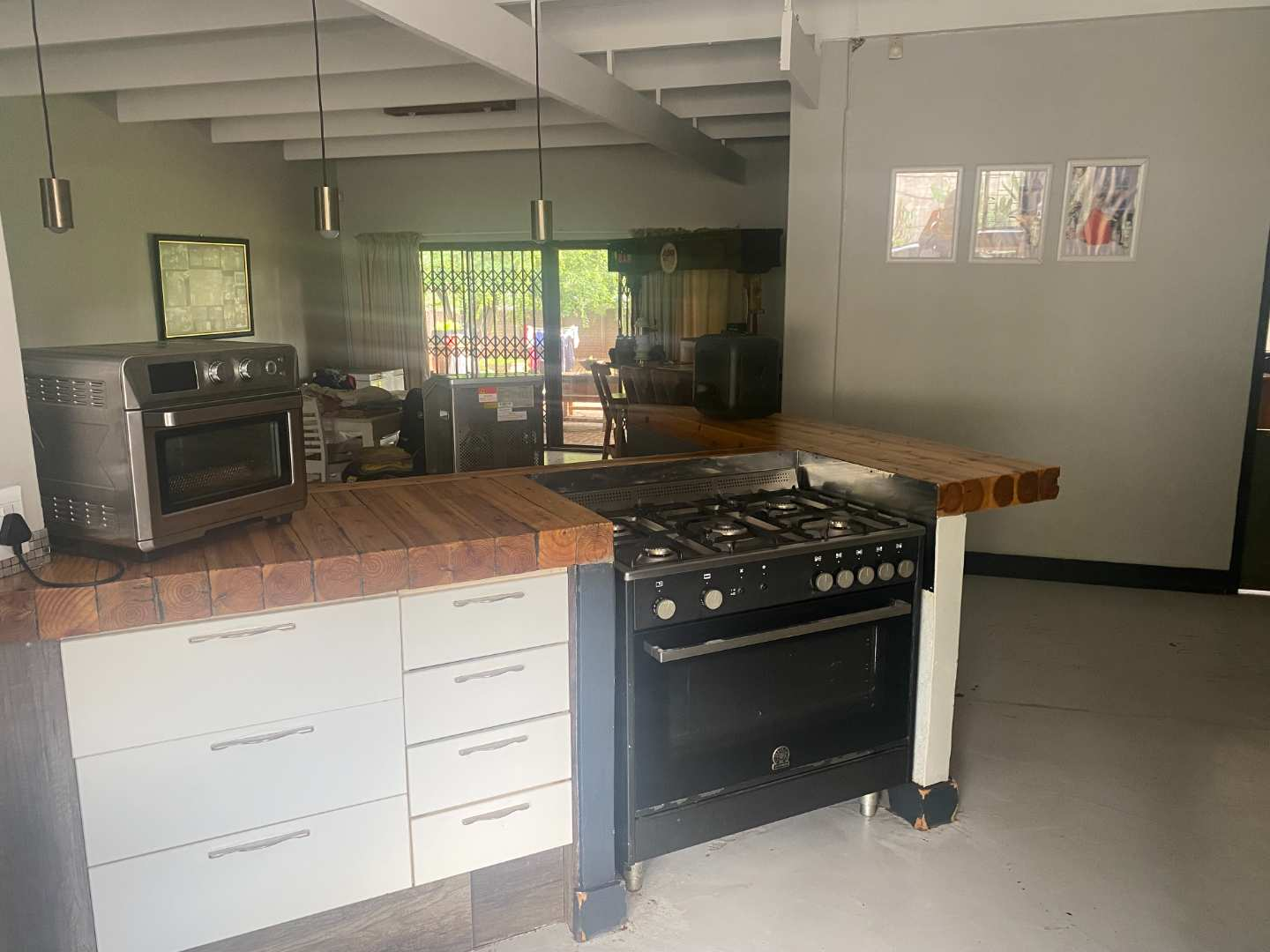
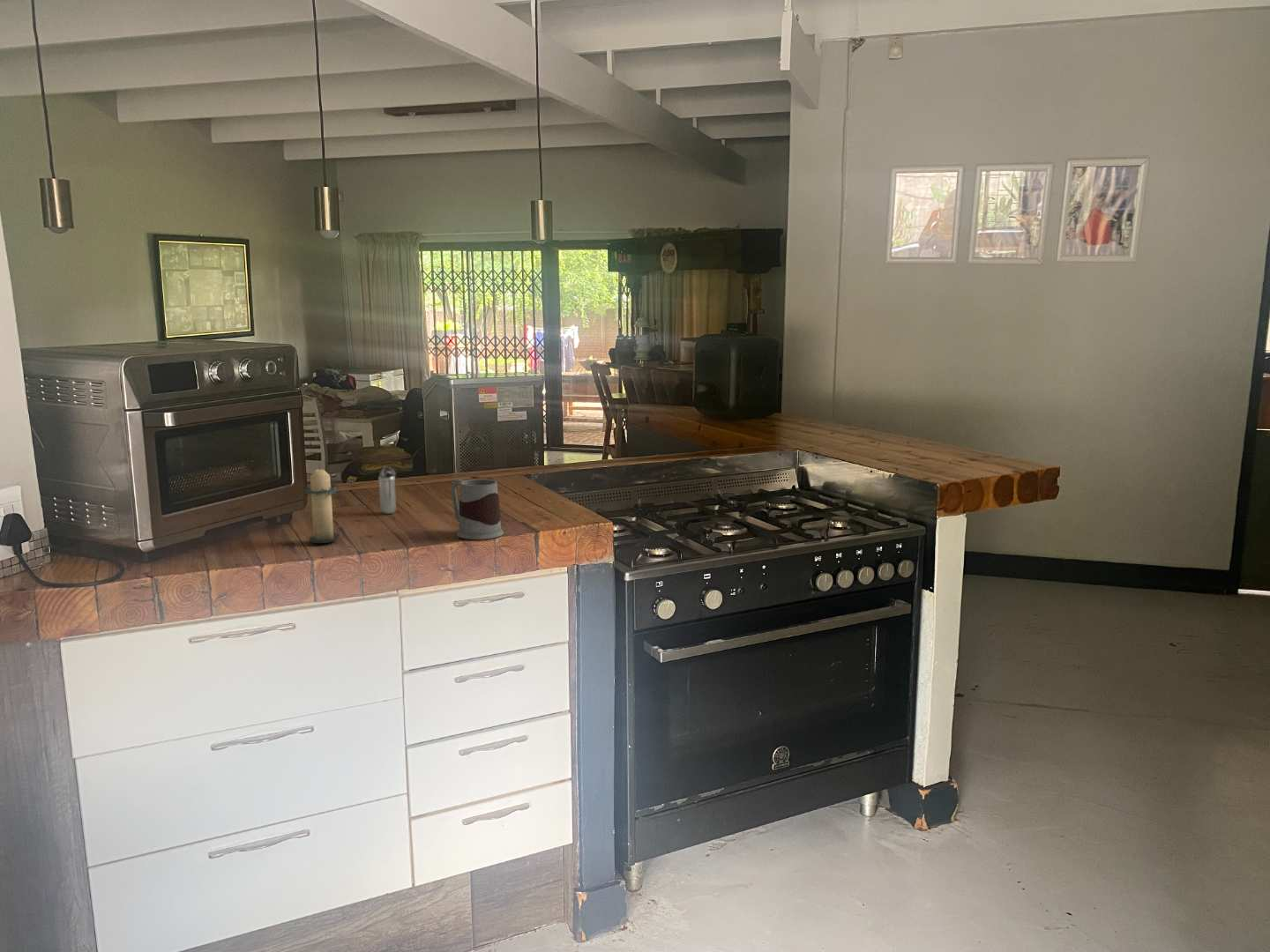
+ mug (474, 507)
+ candle (321, 502)
+ shaker (387, 489)
